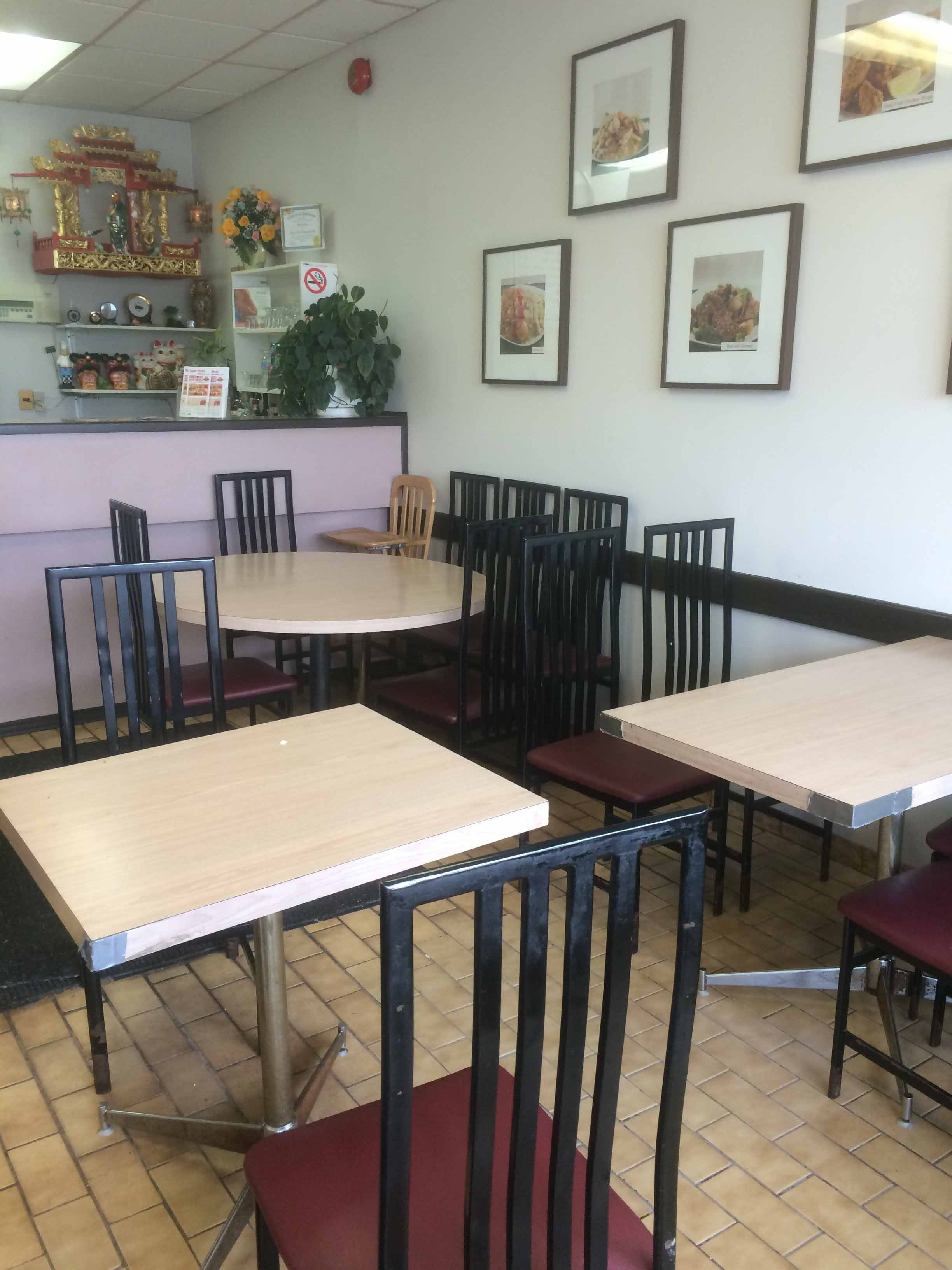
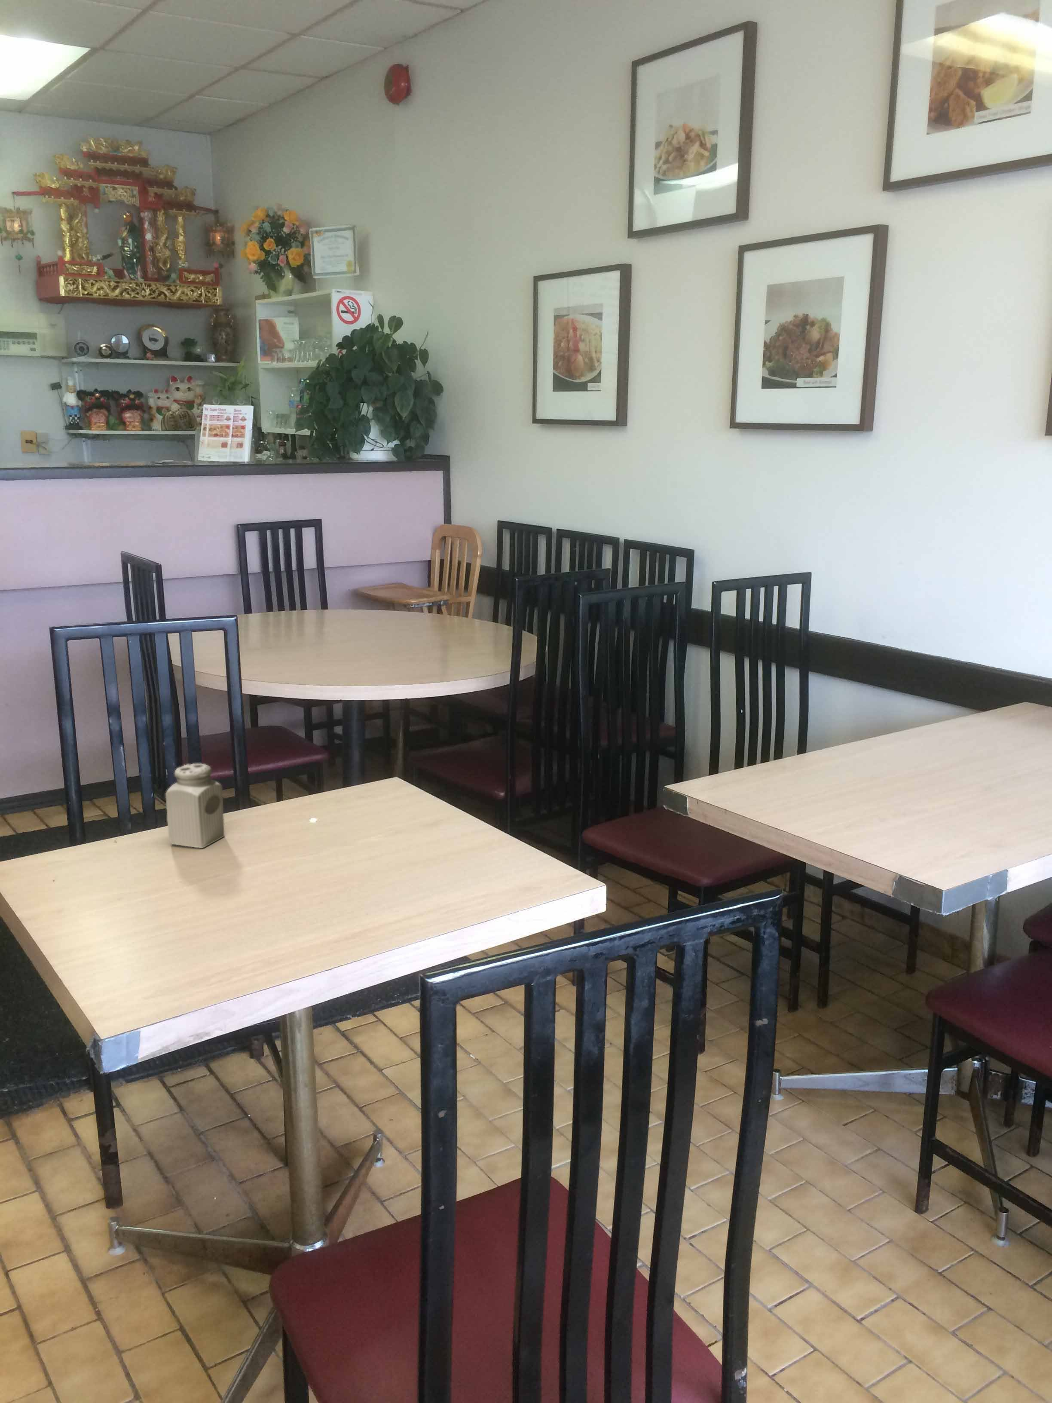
+ salt shaker (194, 803)
